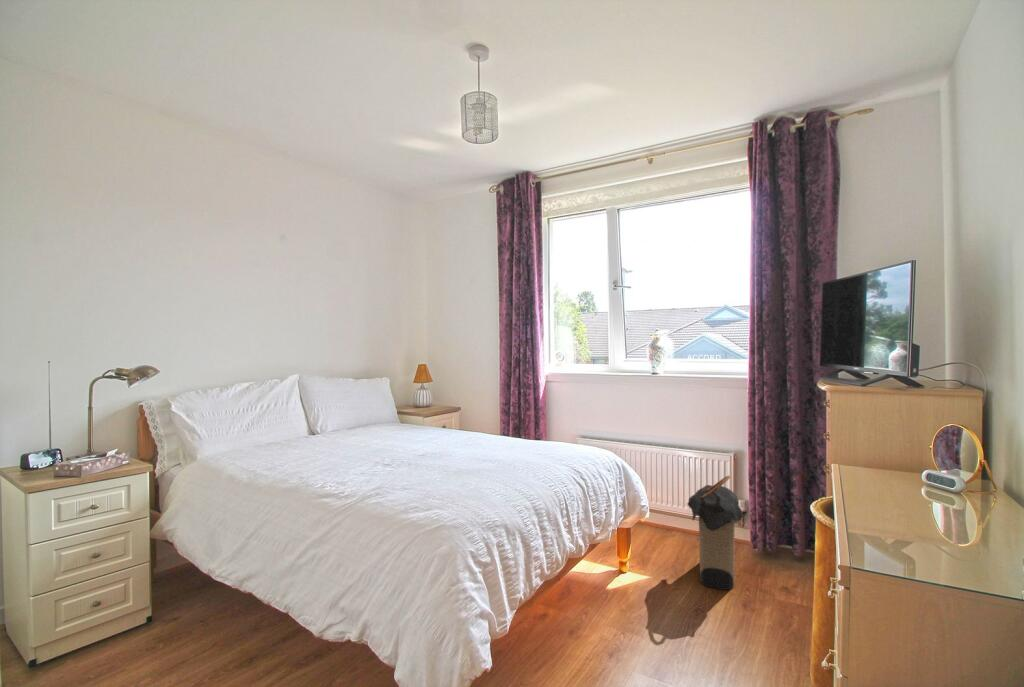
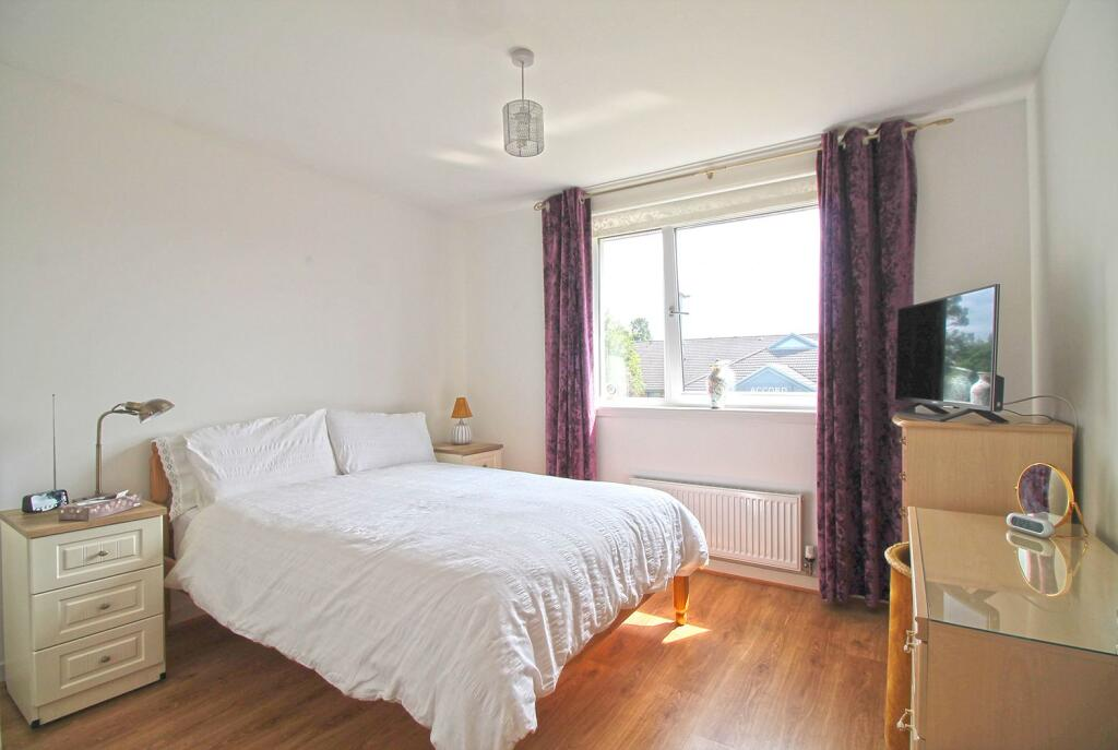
- laundry hamper (714, 521)
